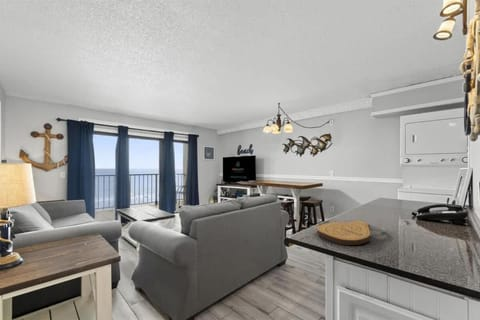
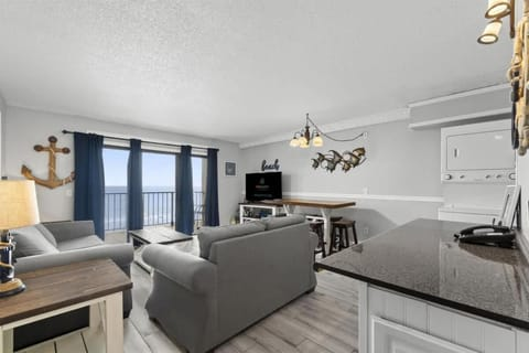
- key chain (354, 228)
